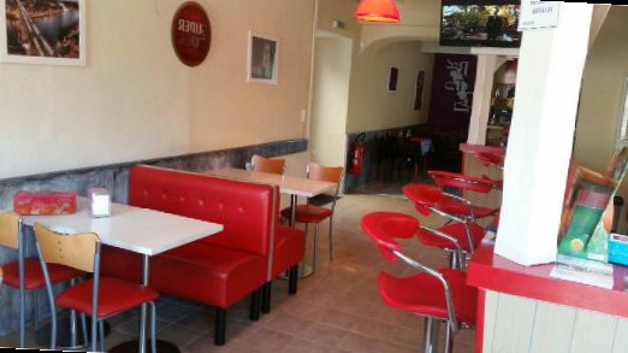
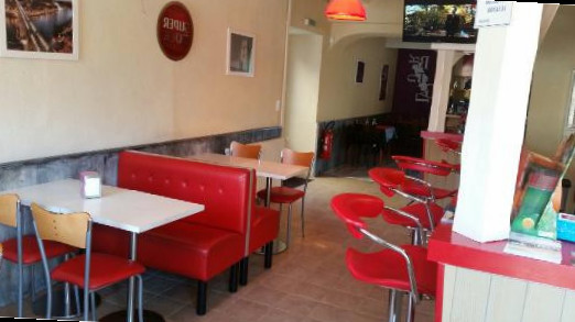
- tissue box (46, 202)
